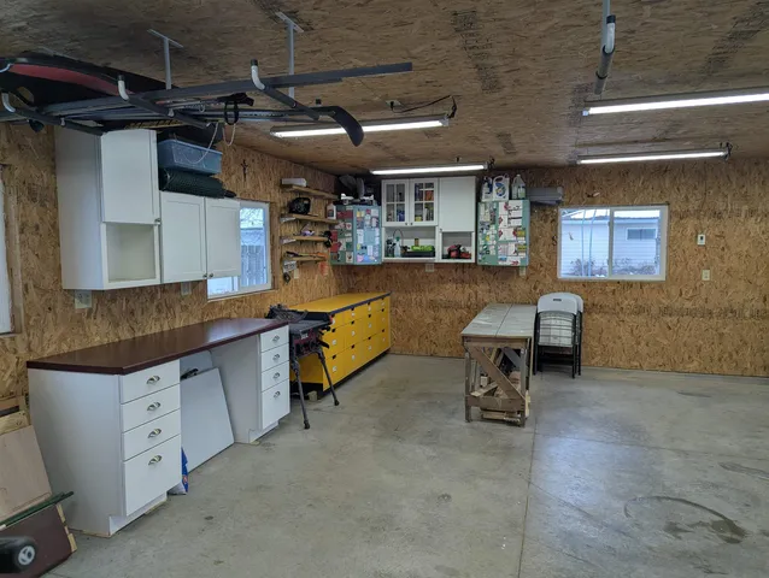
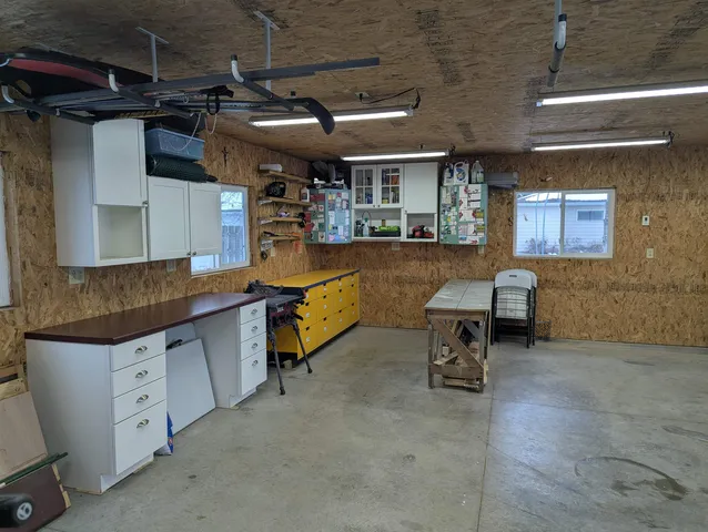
+ waste bin (542, 329)
